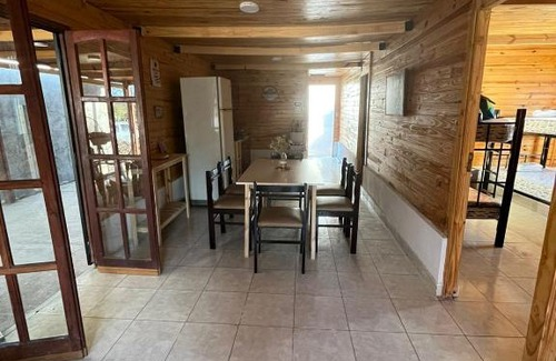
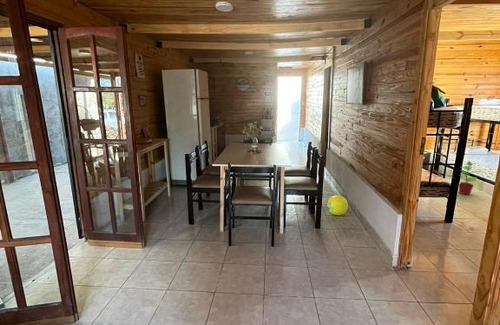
+ potted plant (466, 177)
+ ball (337, 205)
